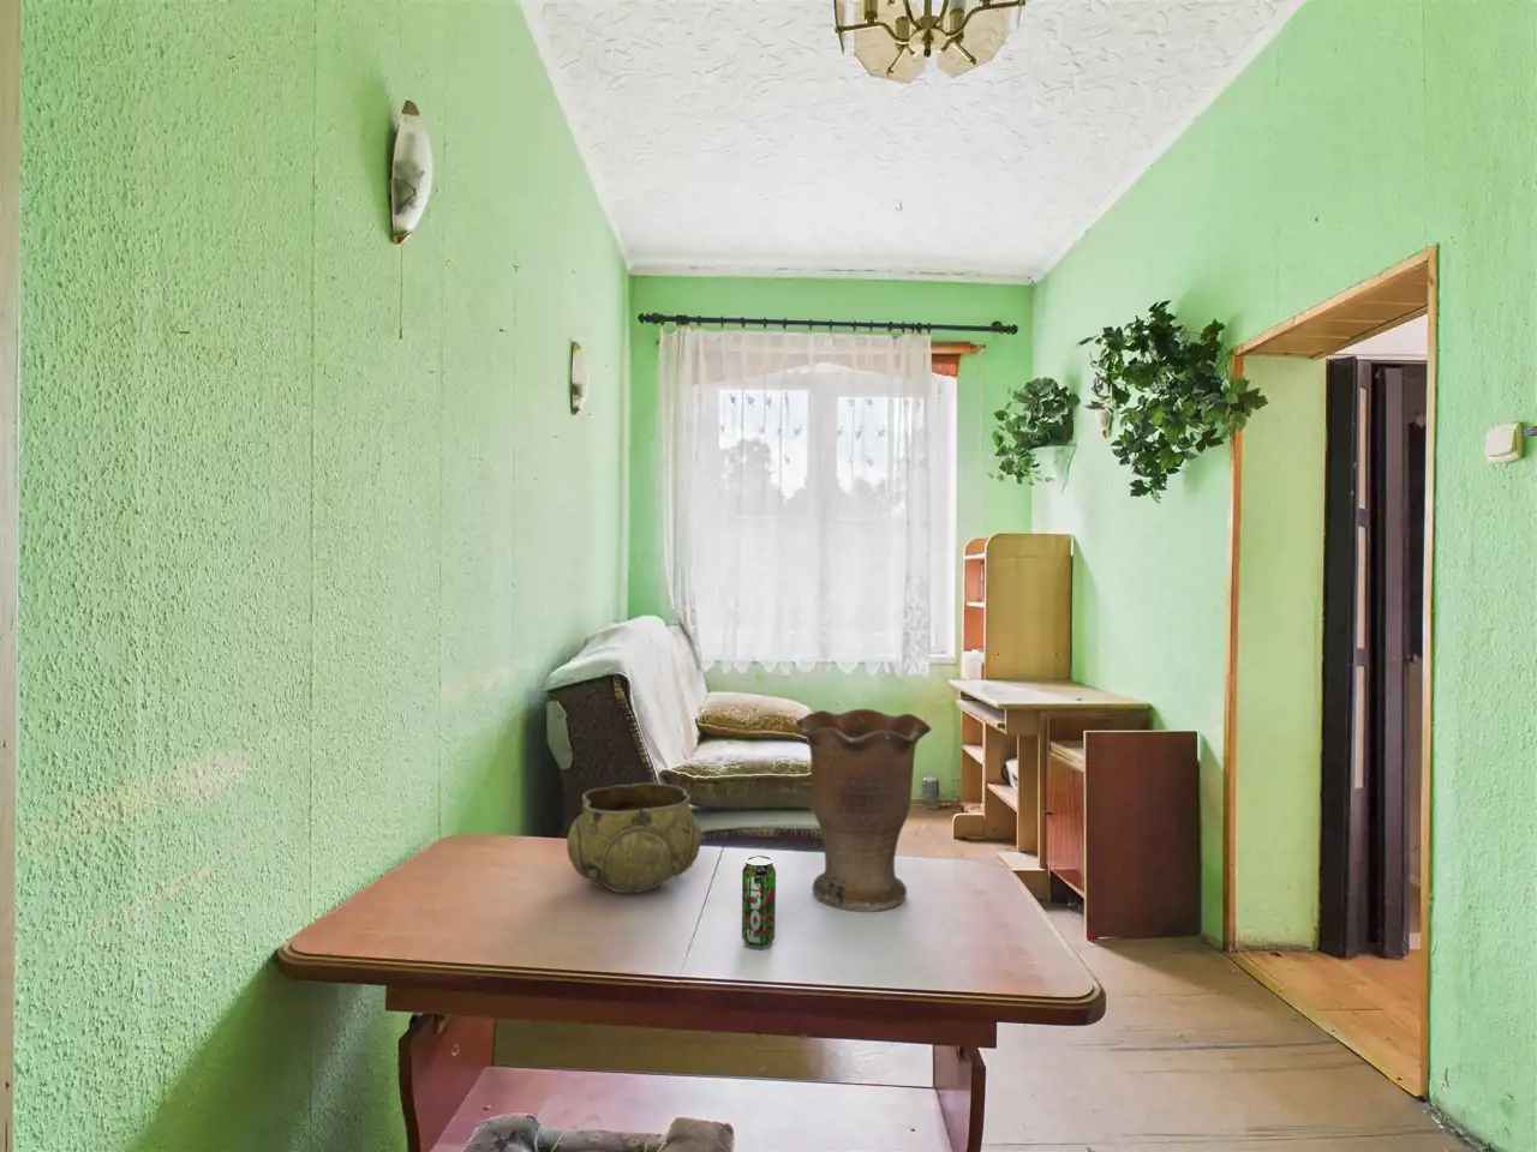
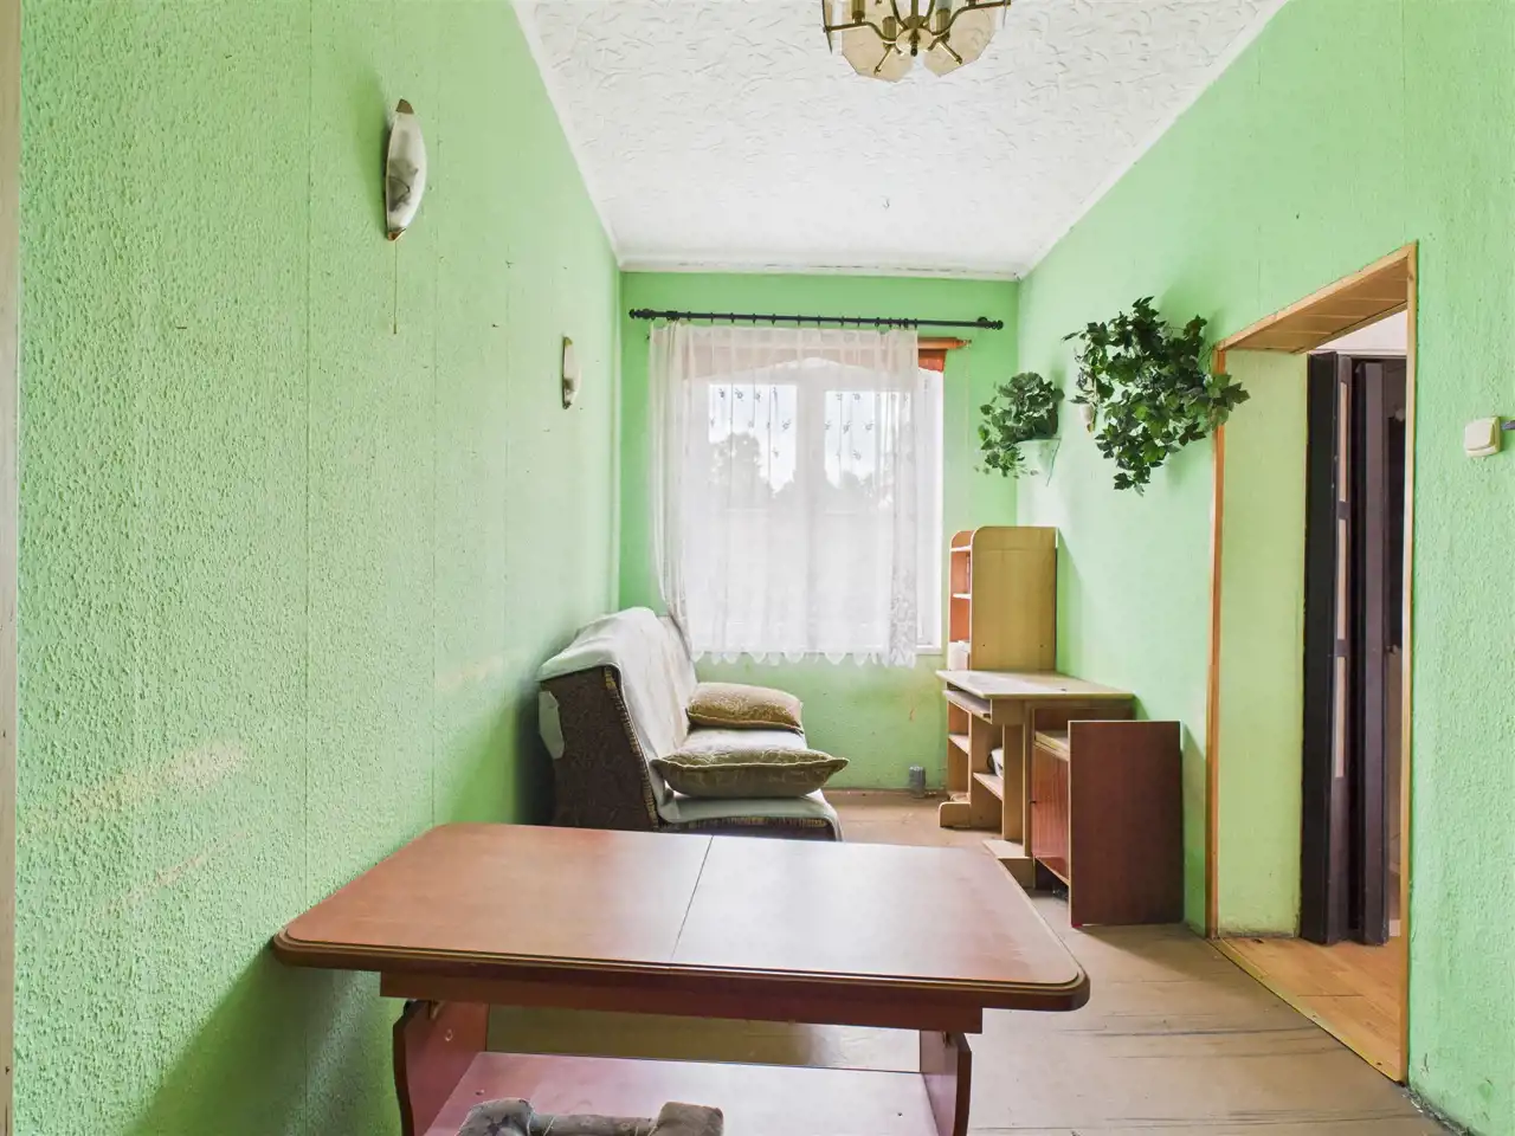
- decorative bowl (634, 839)
- vase (862, 805)
- beverage can (758, 902)
